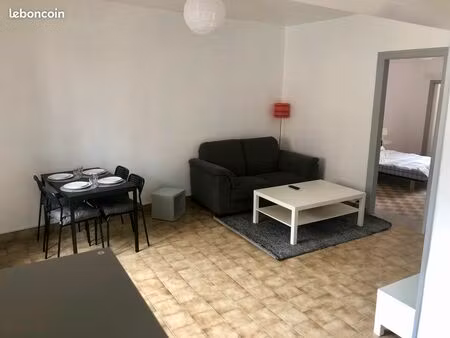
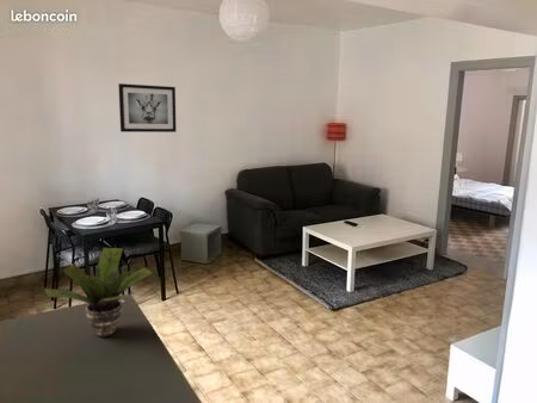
+ wall art (148, 108)
+ potted plant (100, 296)
